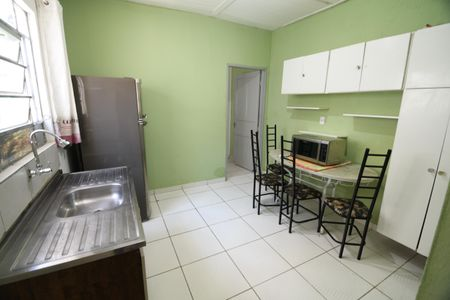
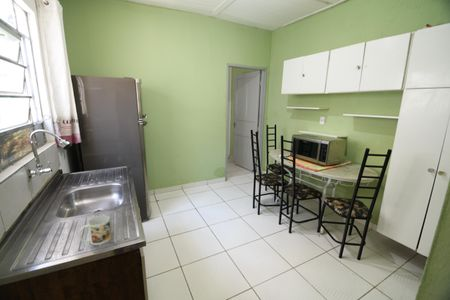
+ mug (95, 231)
